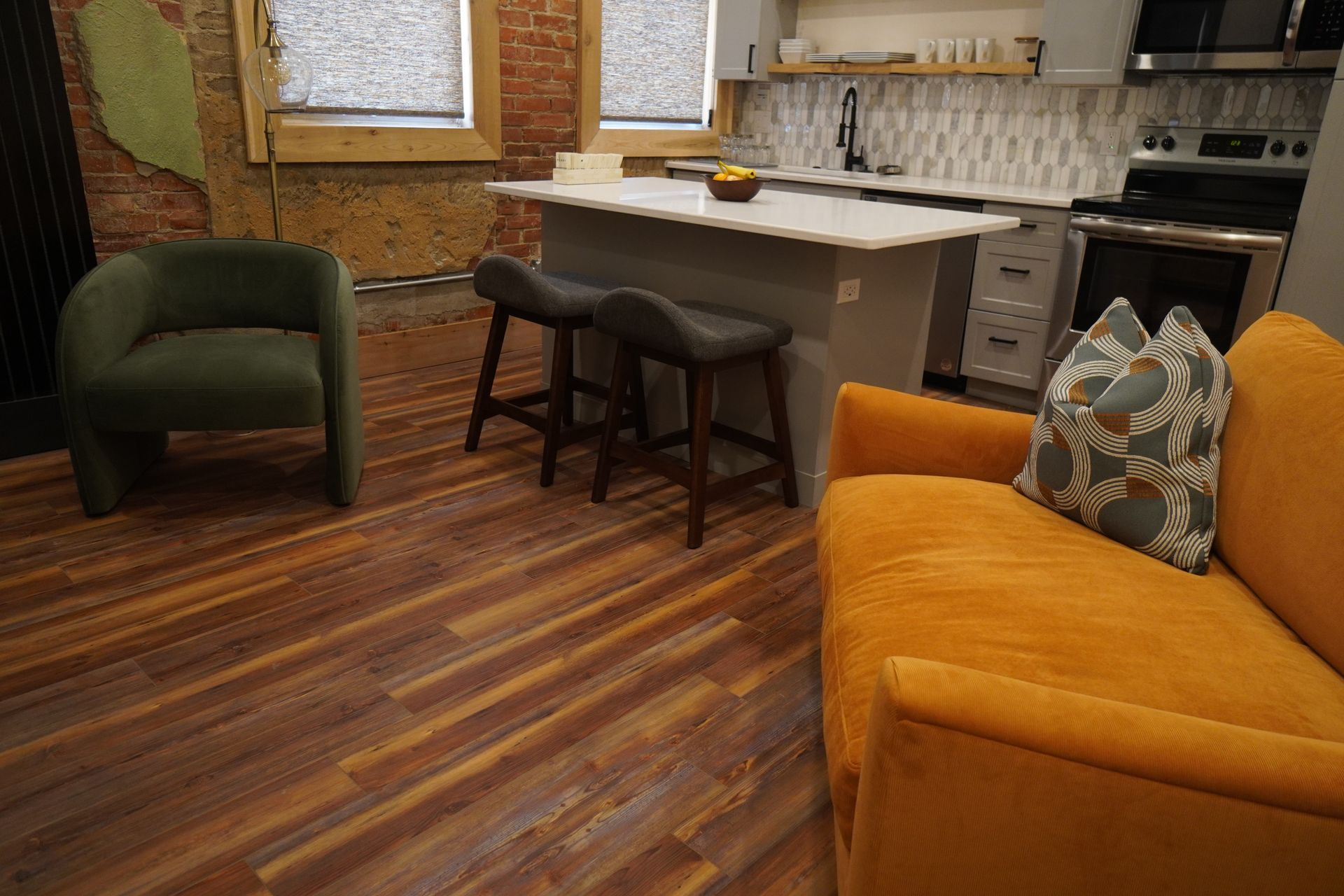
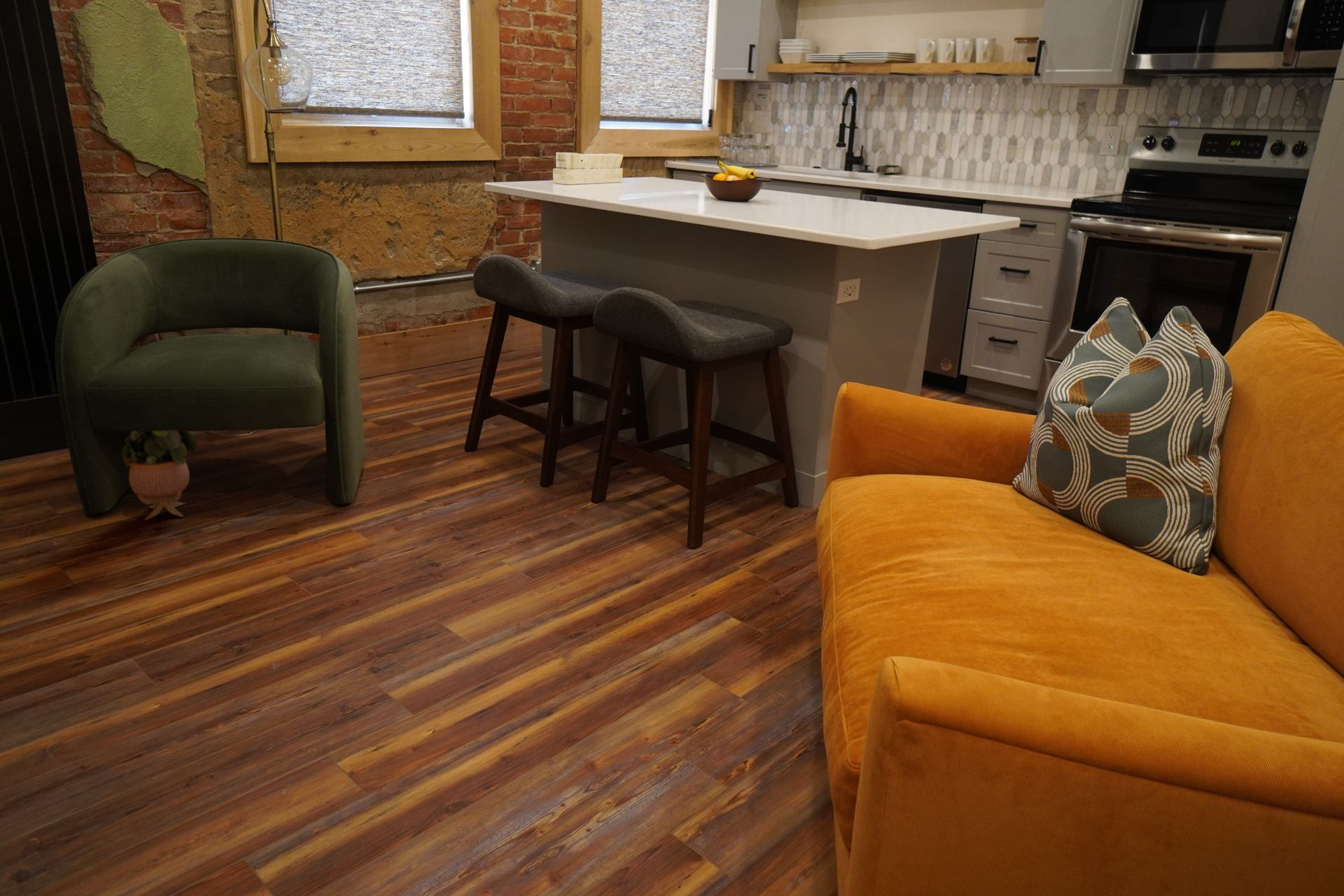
+ potted plant (161, 456)
